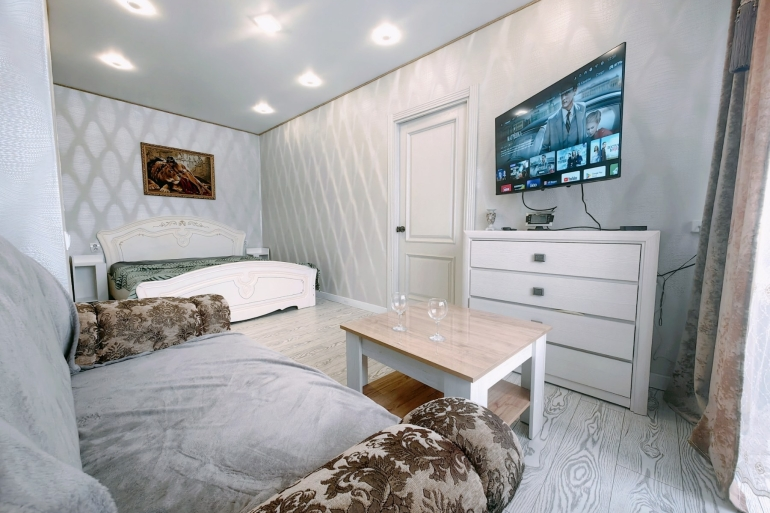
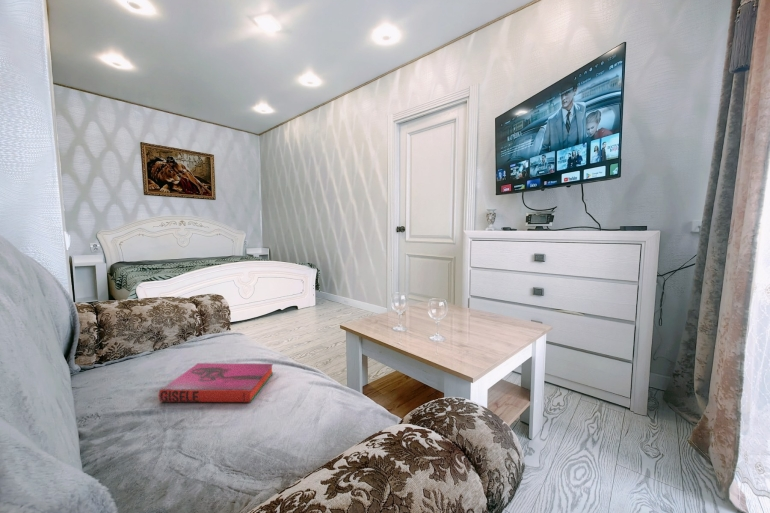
+ hardback book (221, 381)
